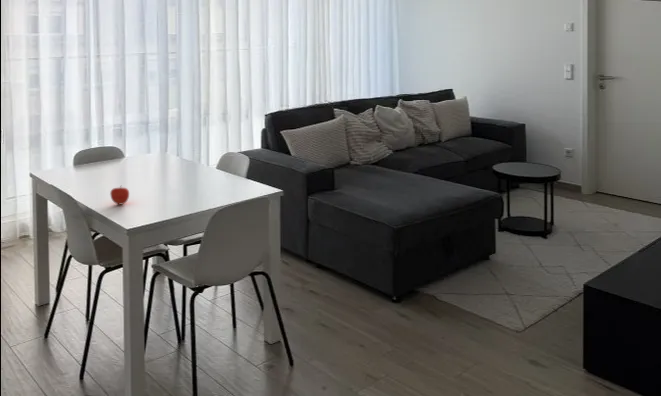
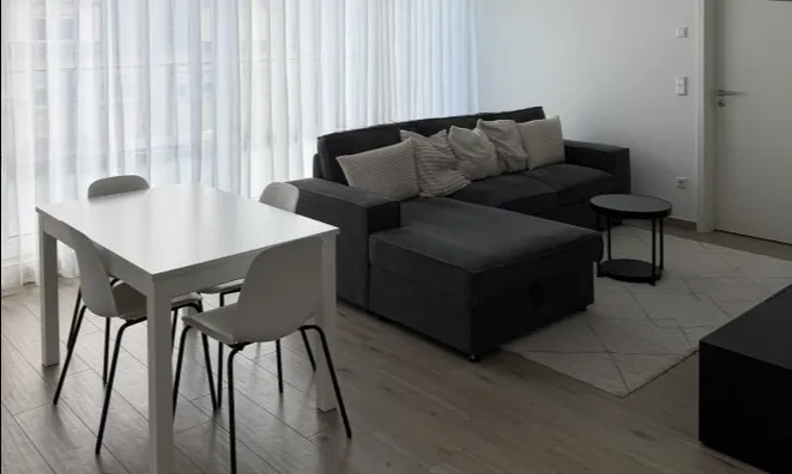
- fruit (120, 194)
